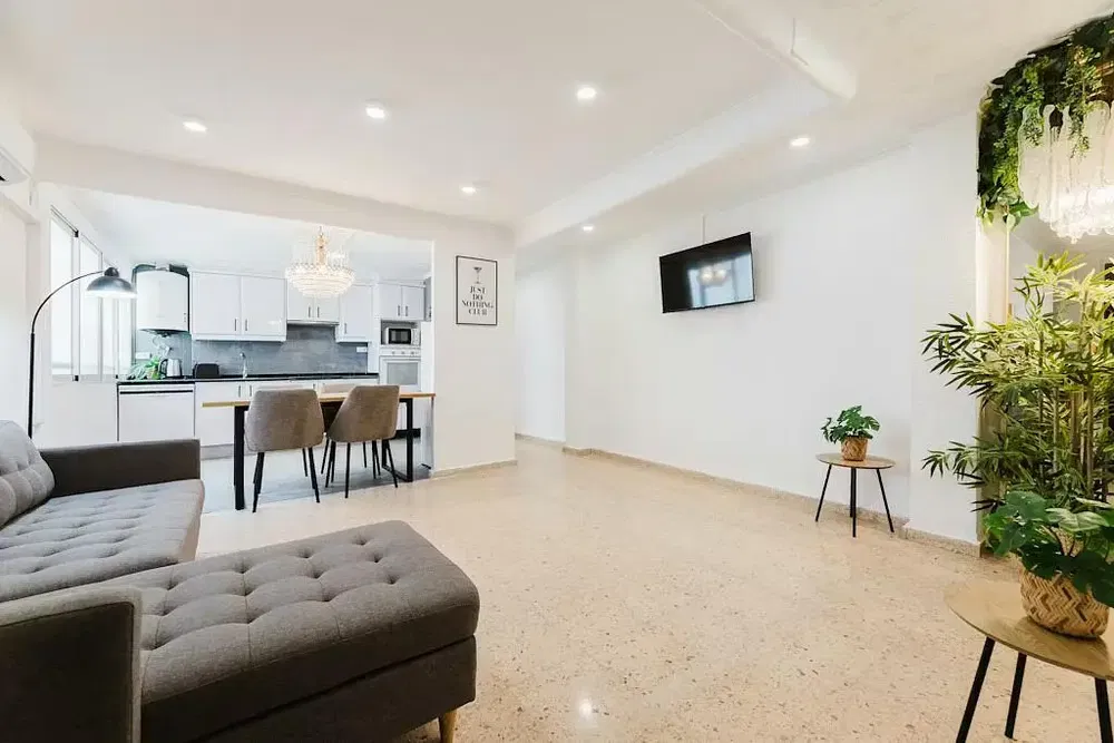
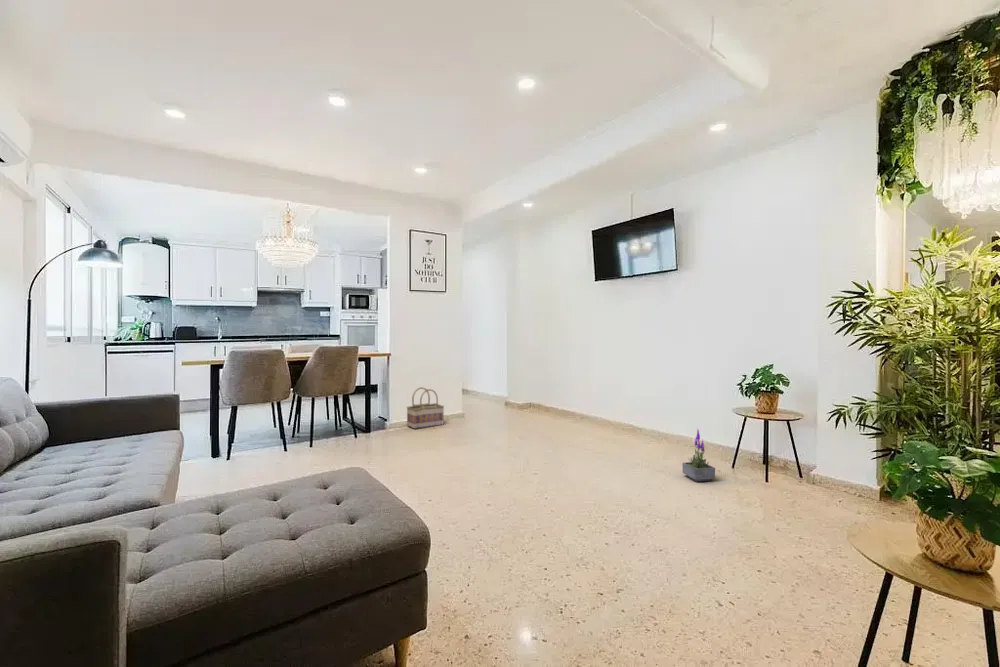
+ basket (425, 406)
+ potted plant (698, 453)
